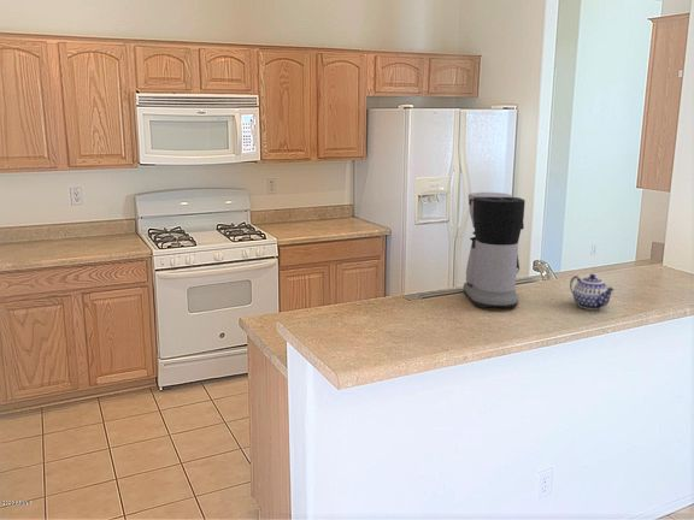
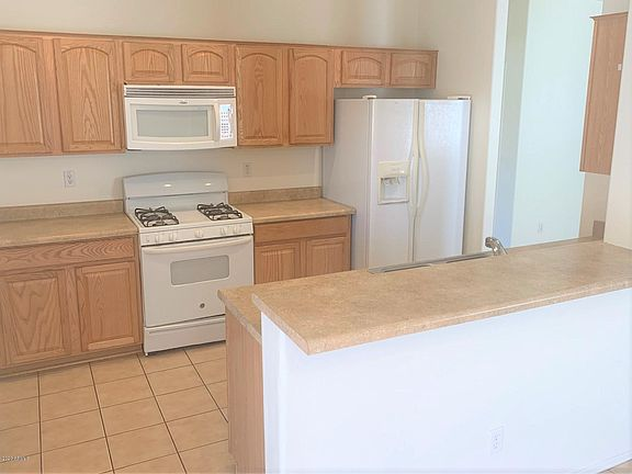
- coffee maker (498, 247)
- teapot (590, 290)
